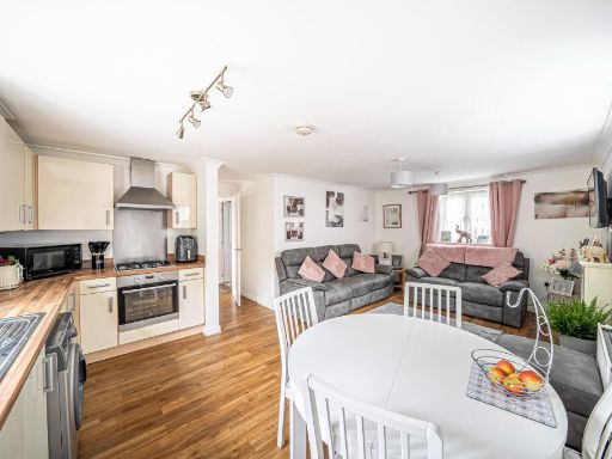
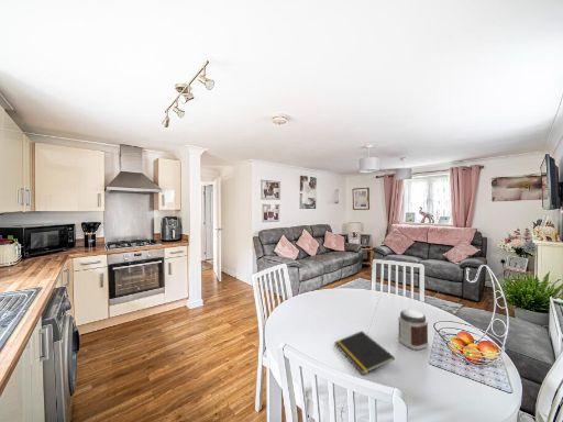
+ notepad (362, 349)
+ jar (412, 327)
